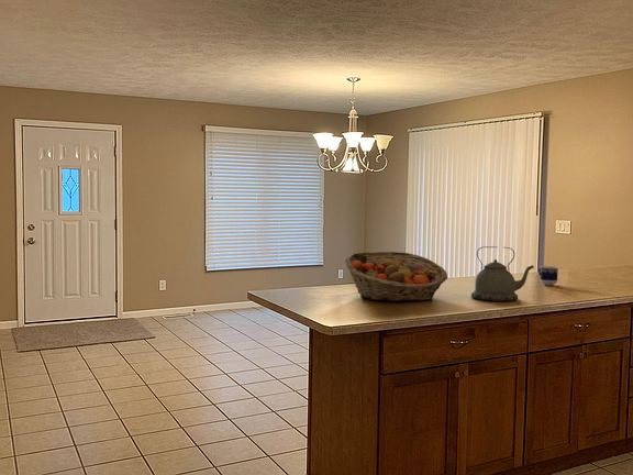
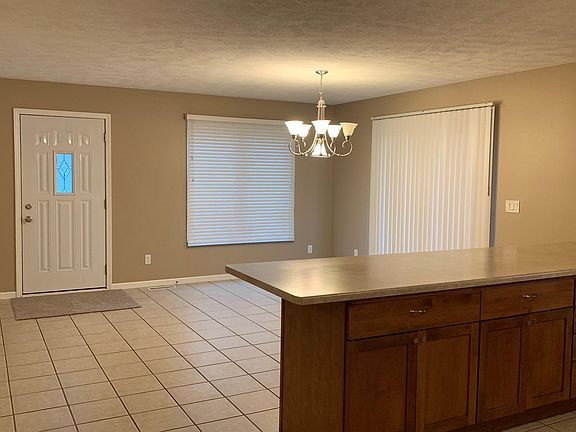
- fruit basket (395, 275)
- cup (546, 275)
- kettle (498, 272)
